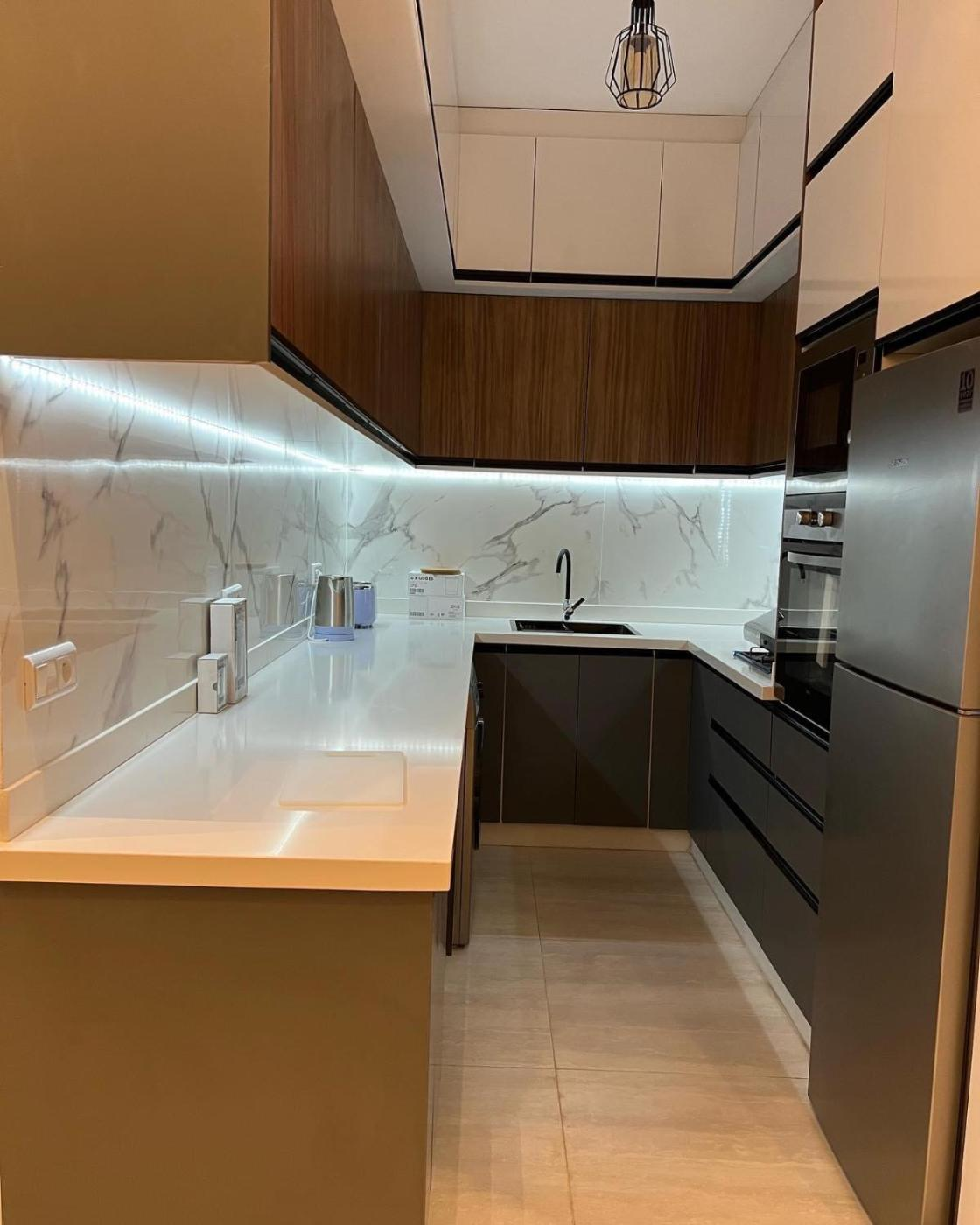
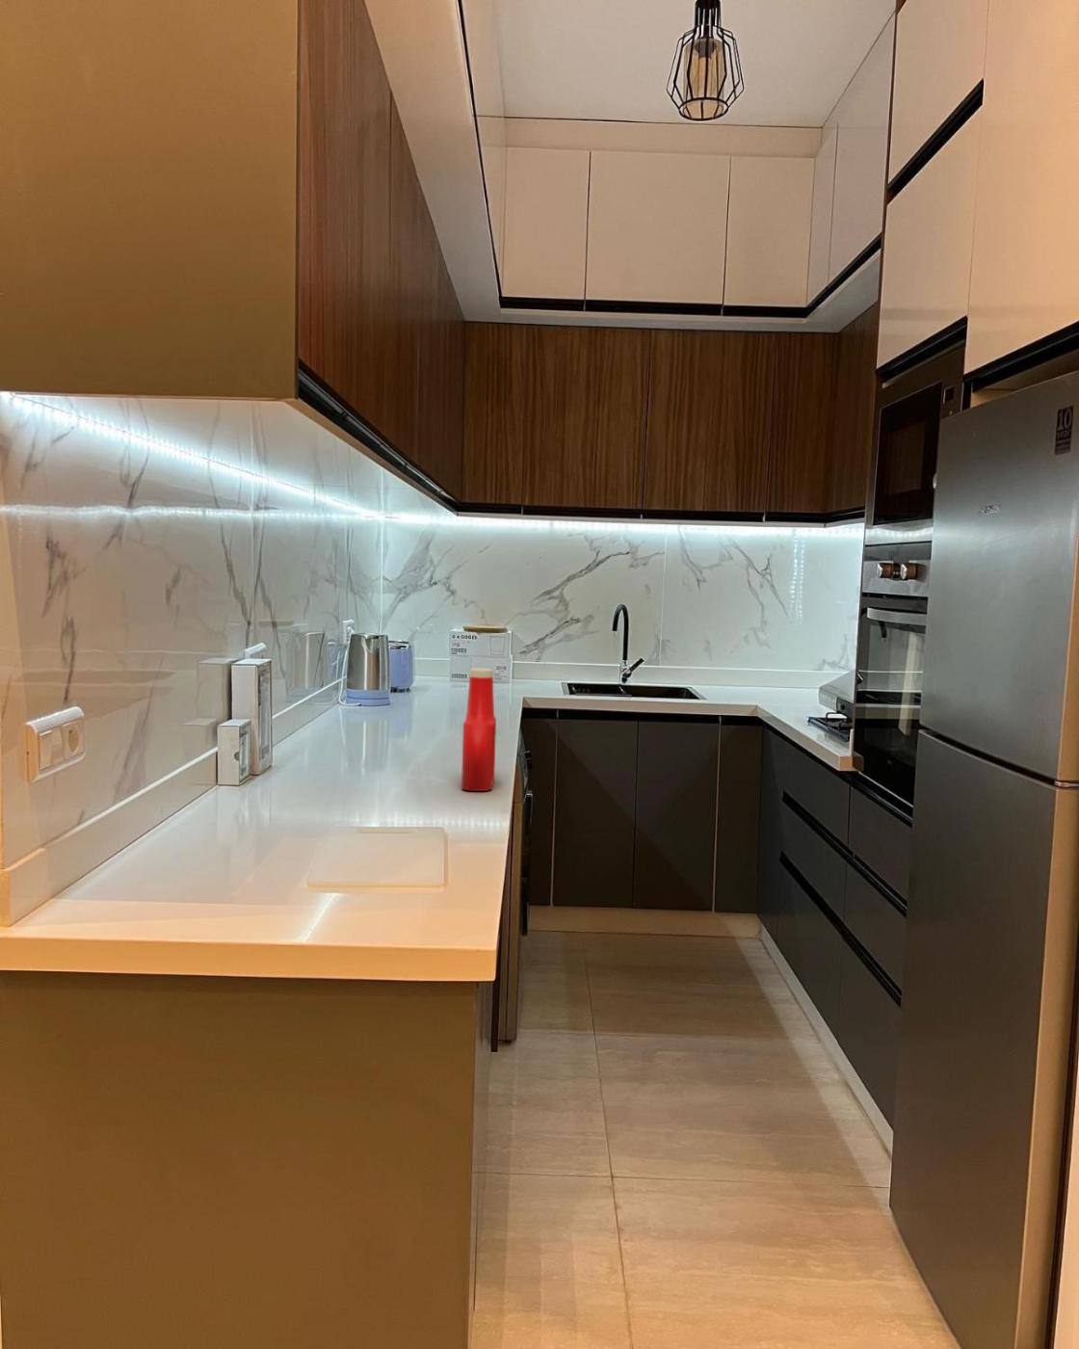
+ soap bottle (480, 727)
